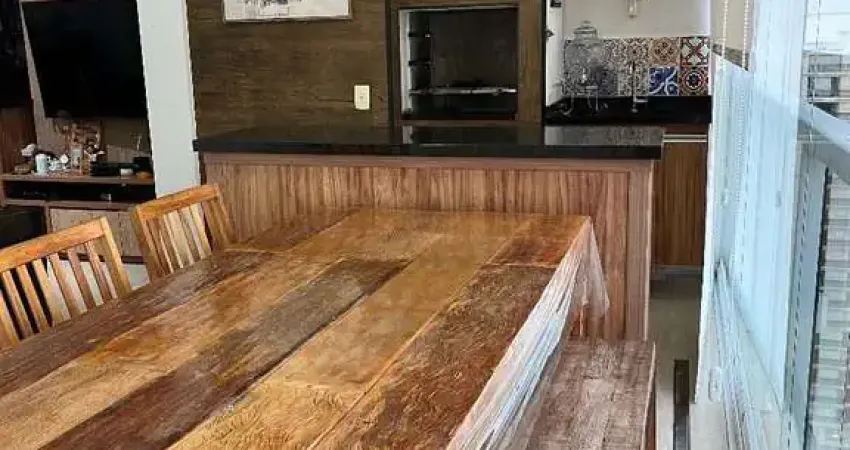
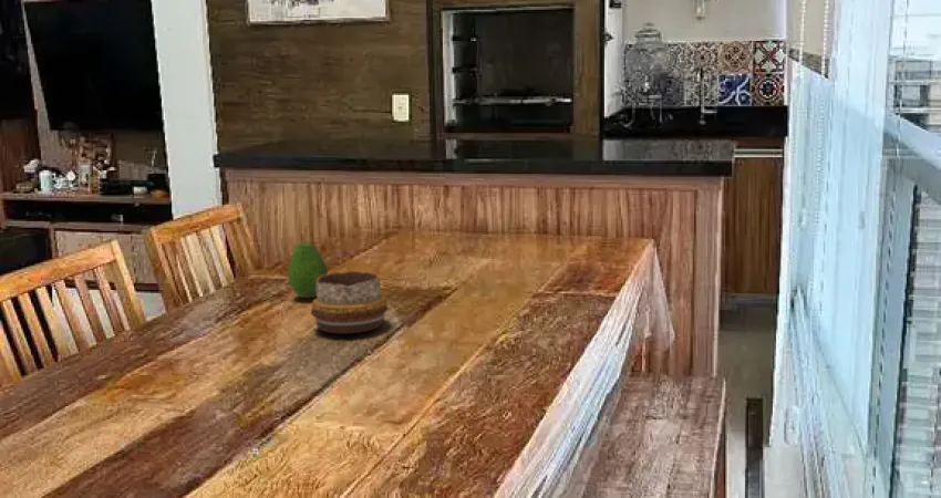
+ fruit (308, 269)
+ decorative bowl (349, 302)
